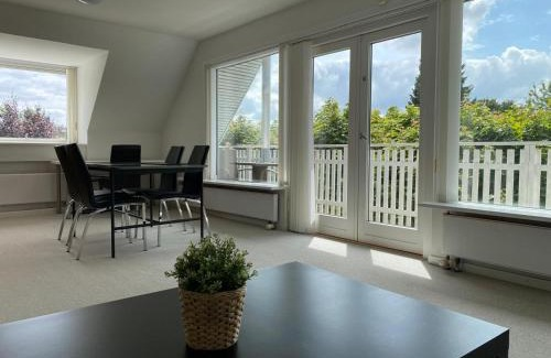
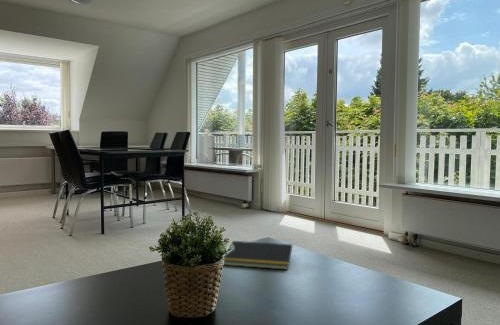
+ notepad (258, 254)
